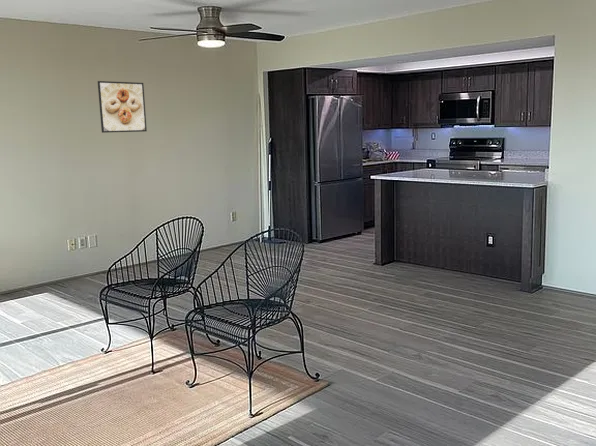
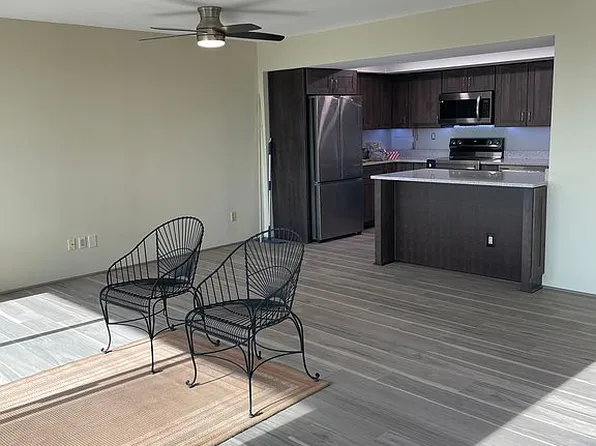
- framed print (123, 107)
